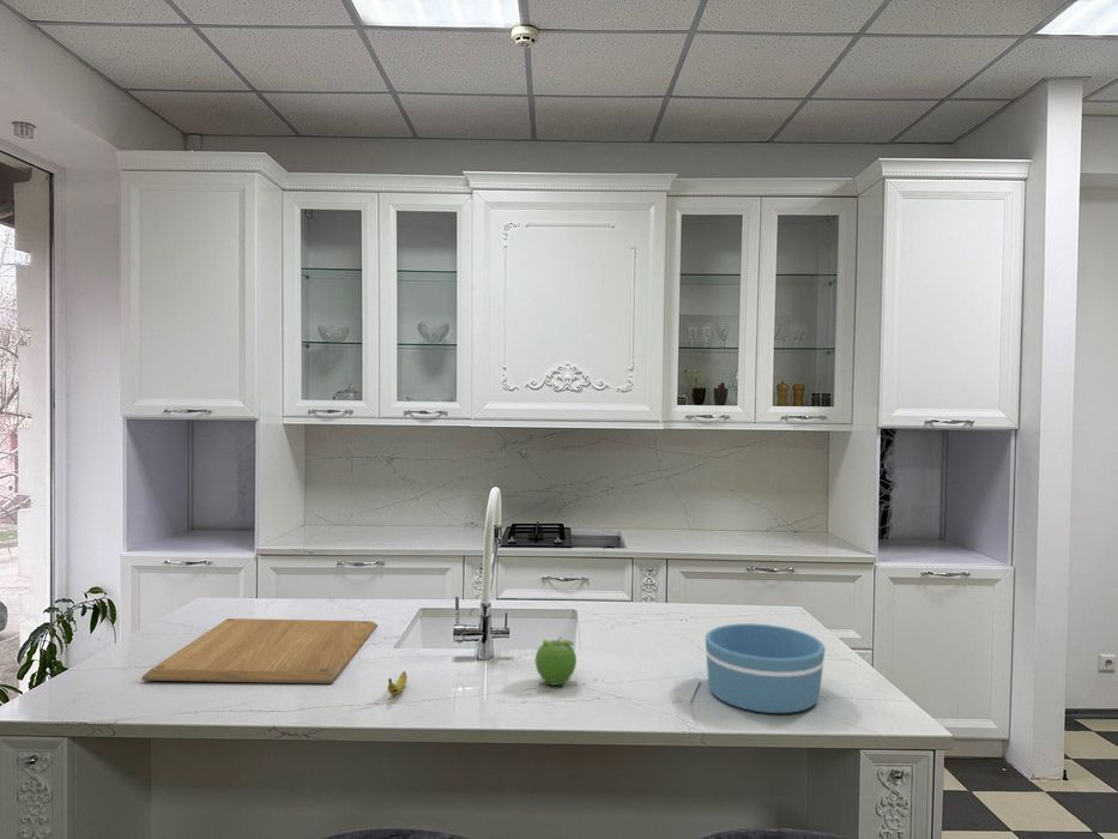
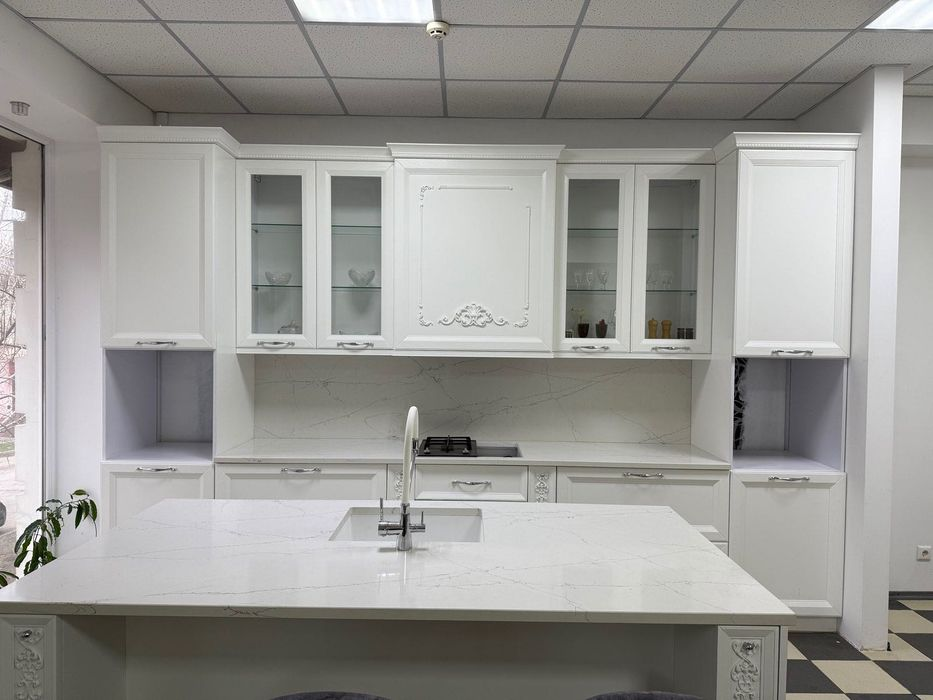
- chopping board (272, 646)
- fruit (555, 659)
- banana (398, 681)
- bowl (763, 666)
